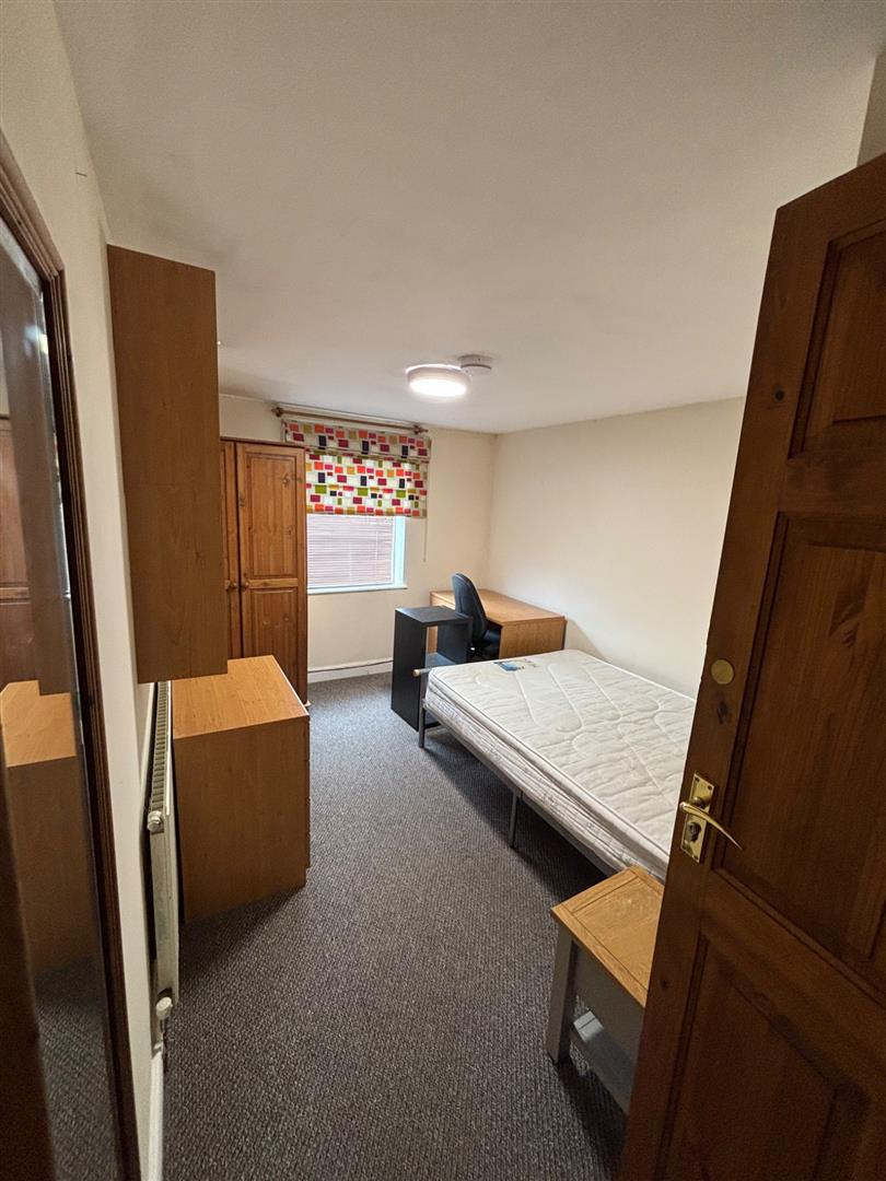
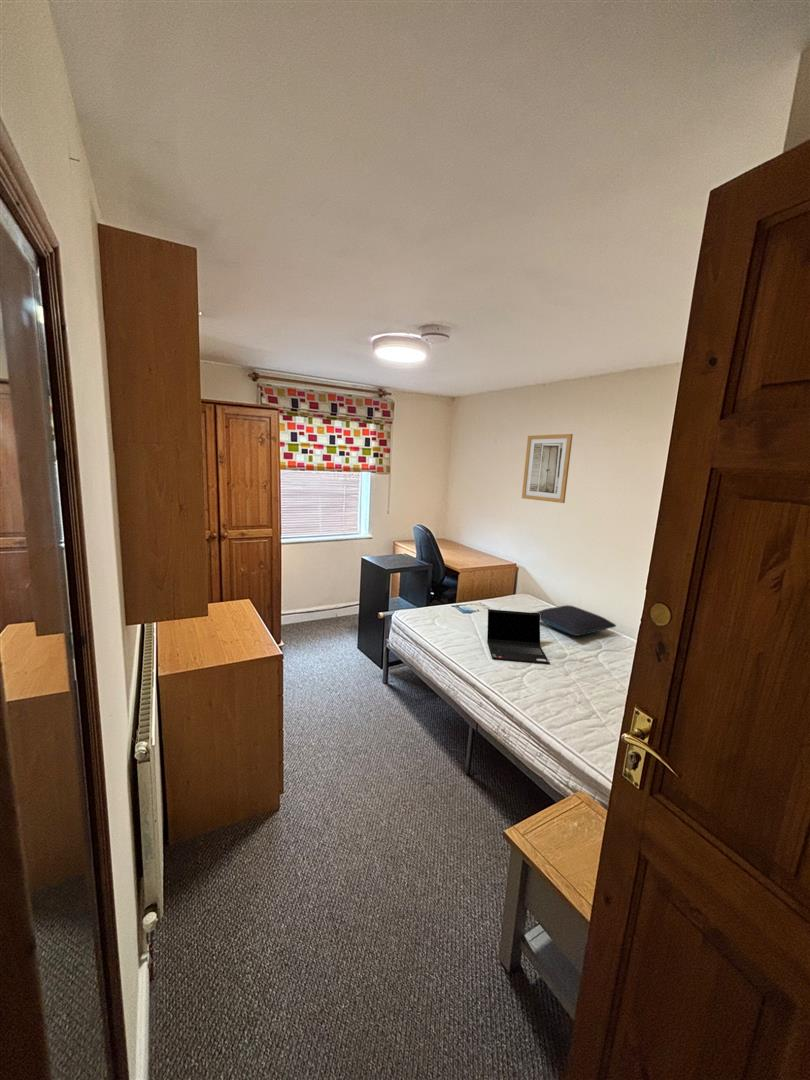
+ laptop computer (516, 635)
+ wall art (545, 468)
+ pillow (571, 619)
